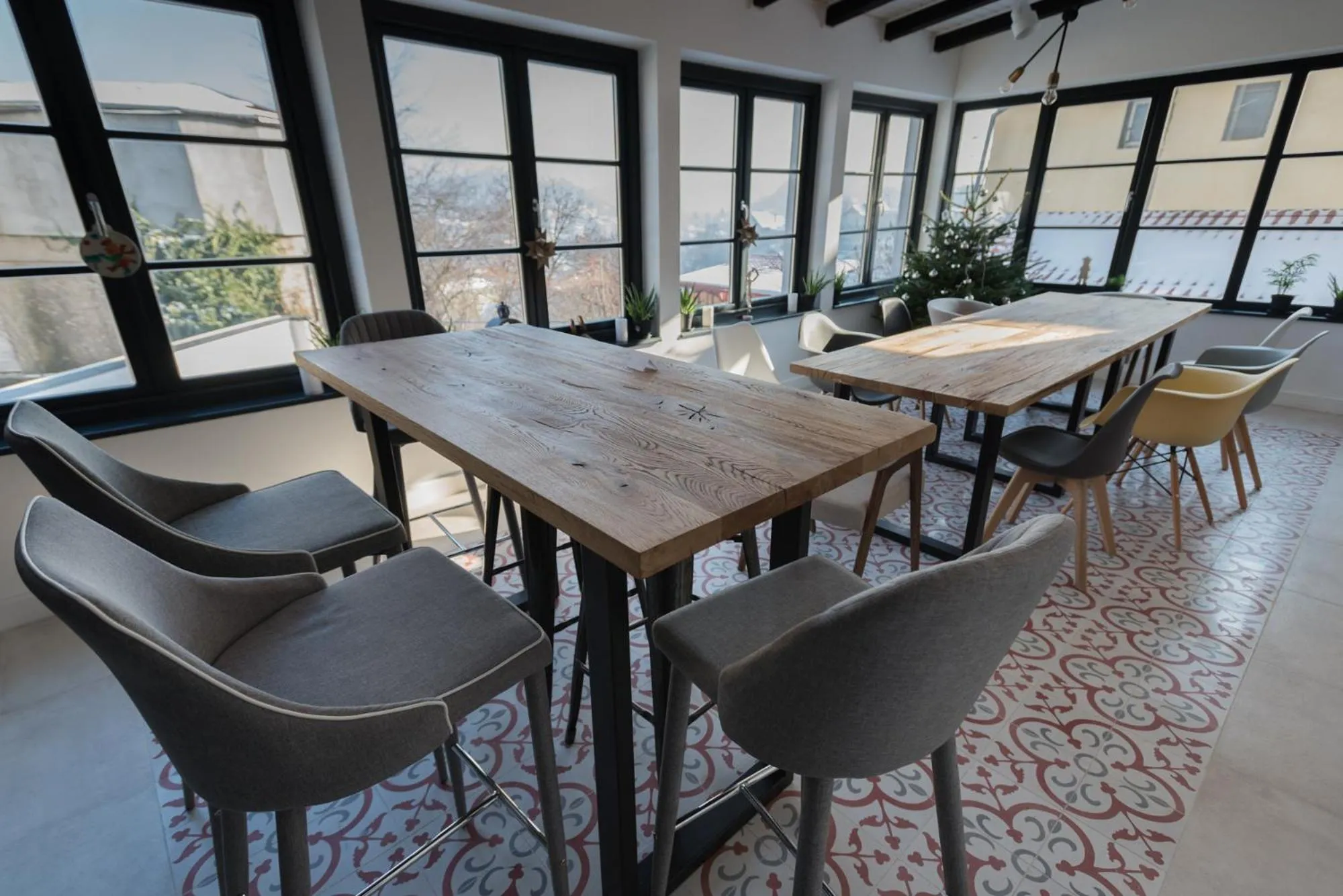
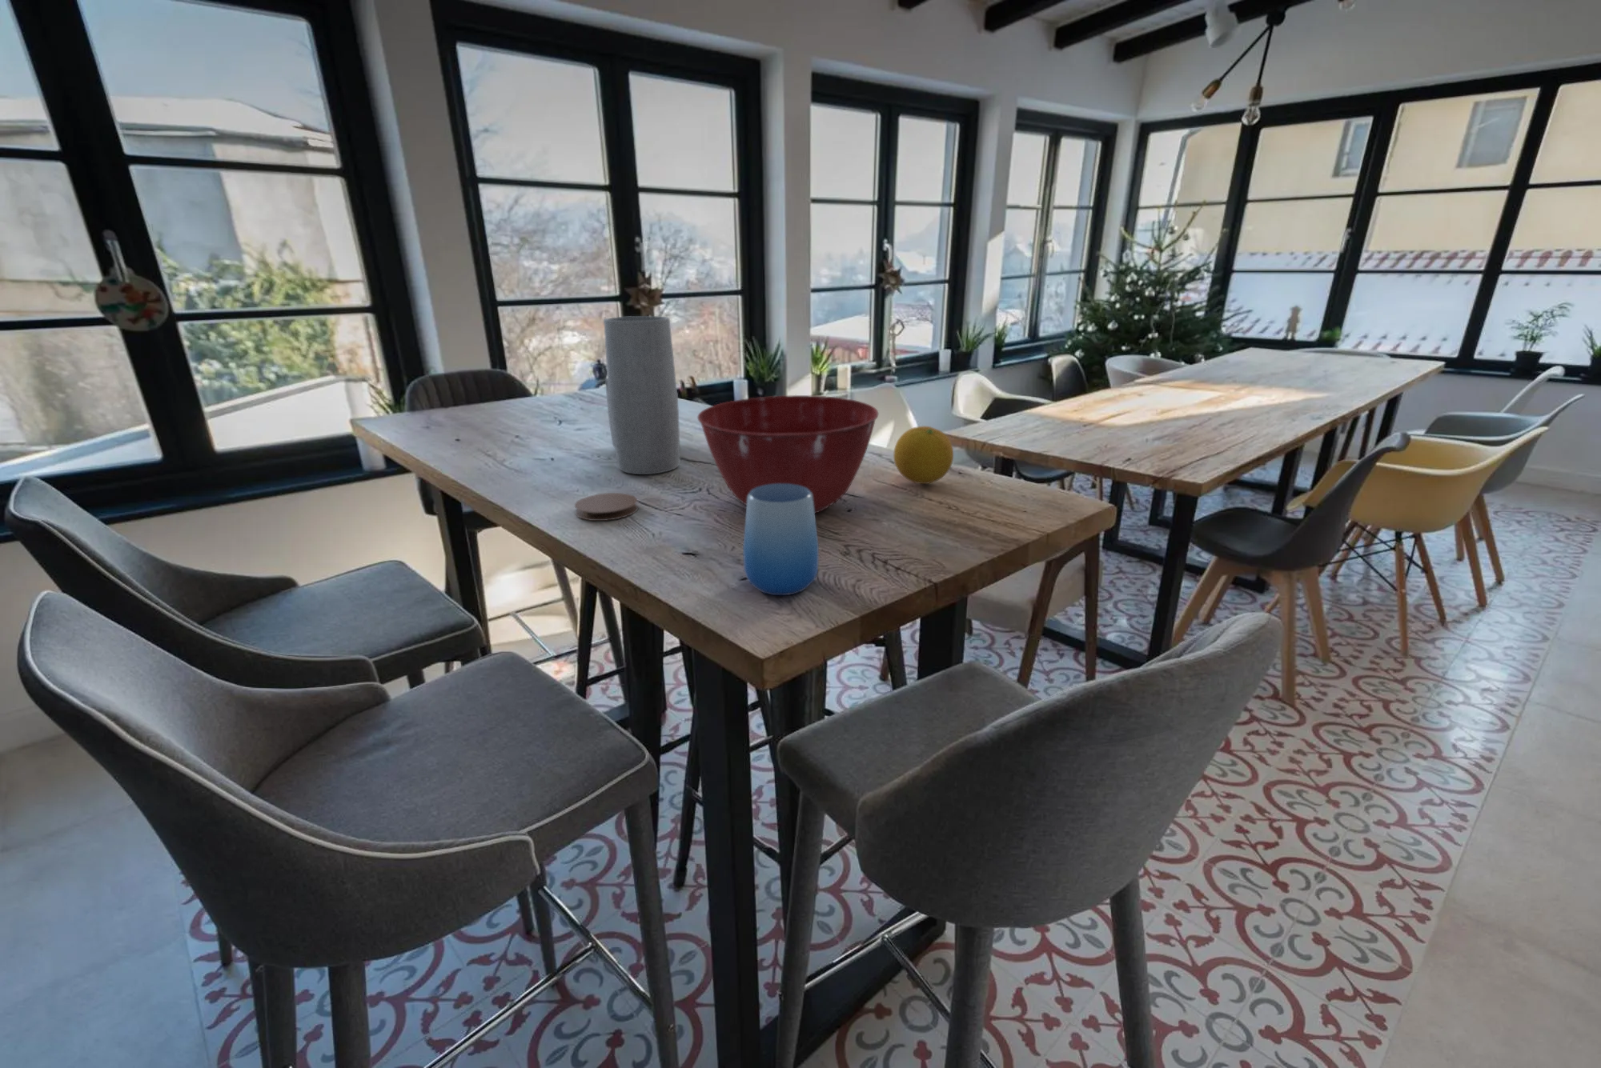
+ fruit (923, 454)
+ coaster (606, 505)
+ cup (781, 539)
+ vase (641, 389)
+ mixing bowl (788, 458)
